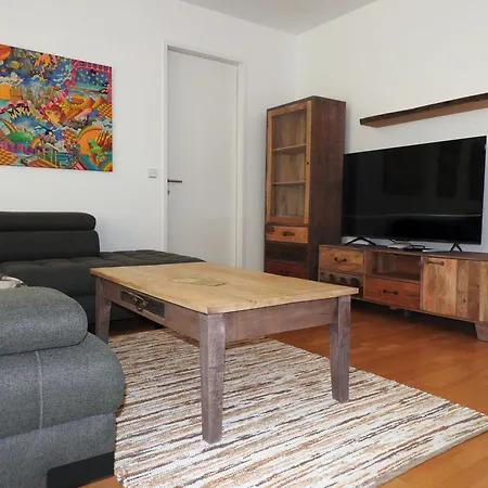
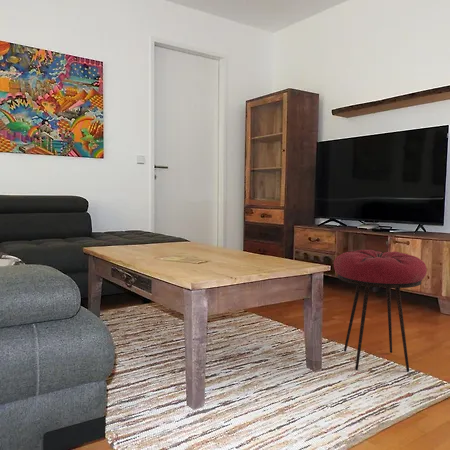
+ stool (366, 307)
